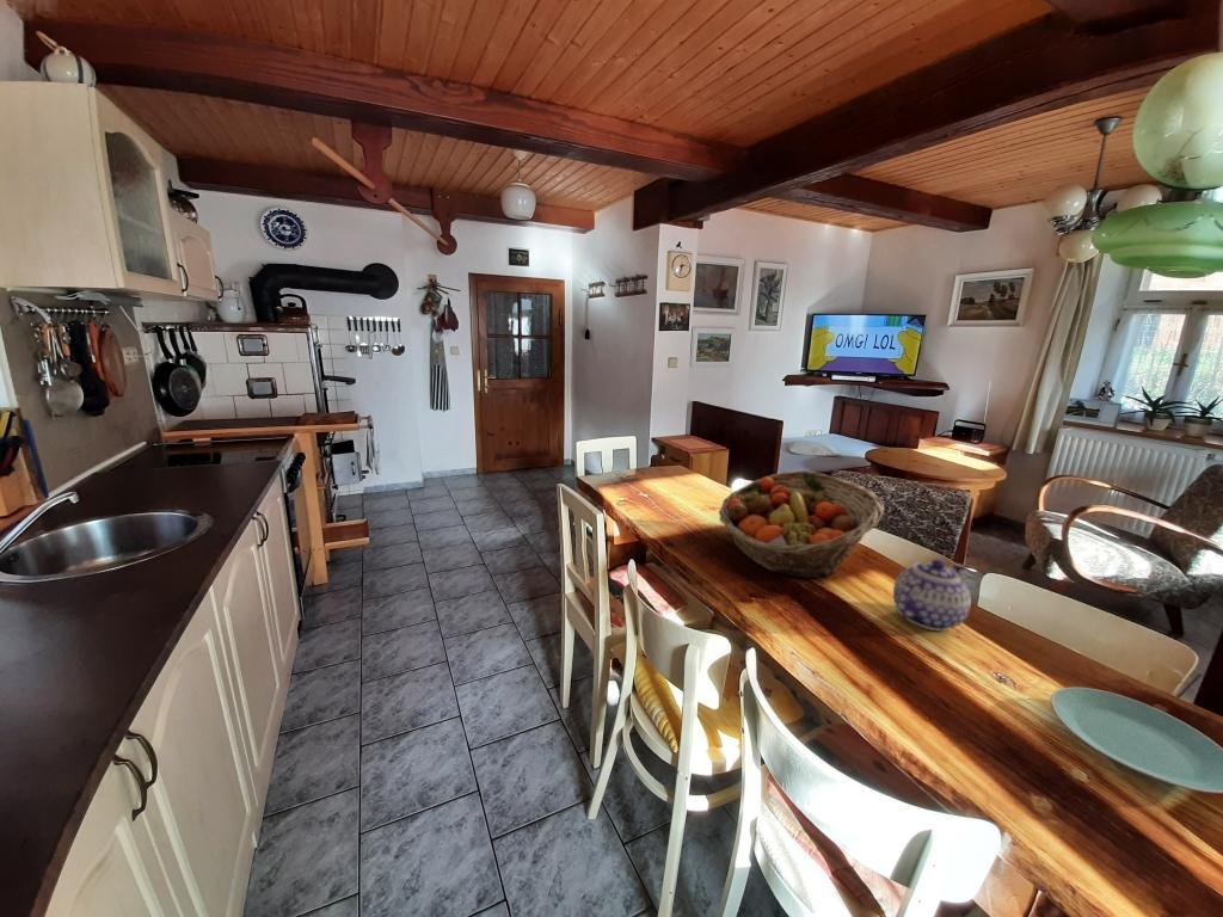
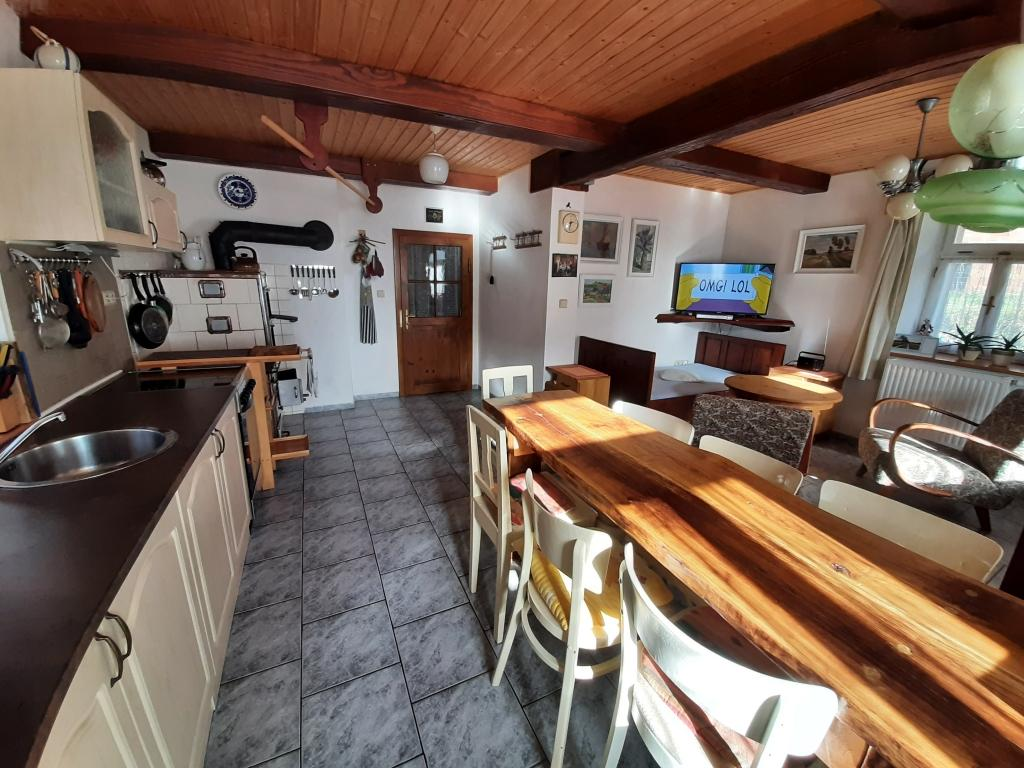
- teapot (932, 590)
- fruit basket (793, 518)
- plate (1136, 738)
